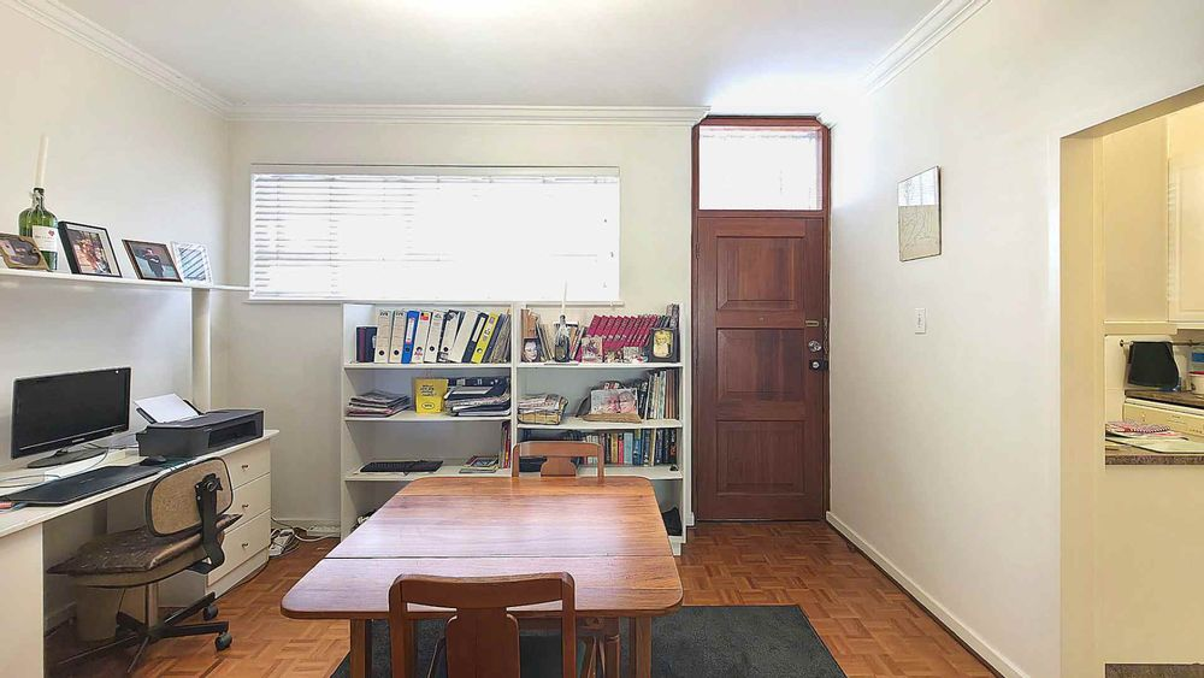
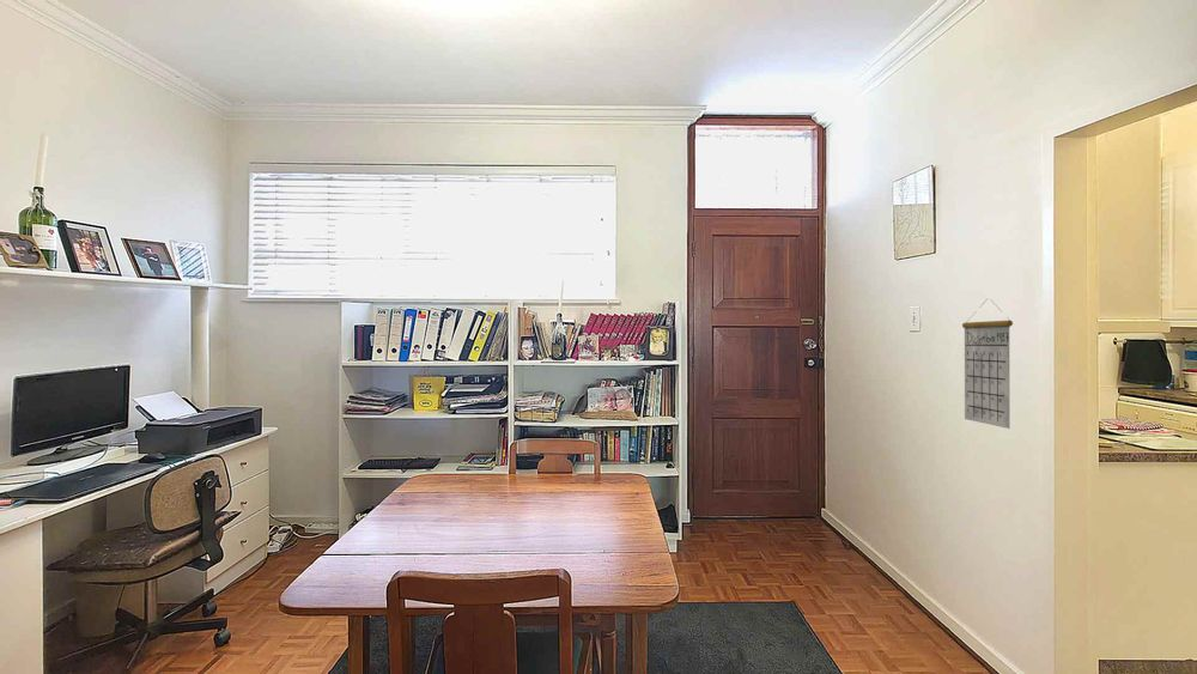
+ calendar (985, 360)
